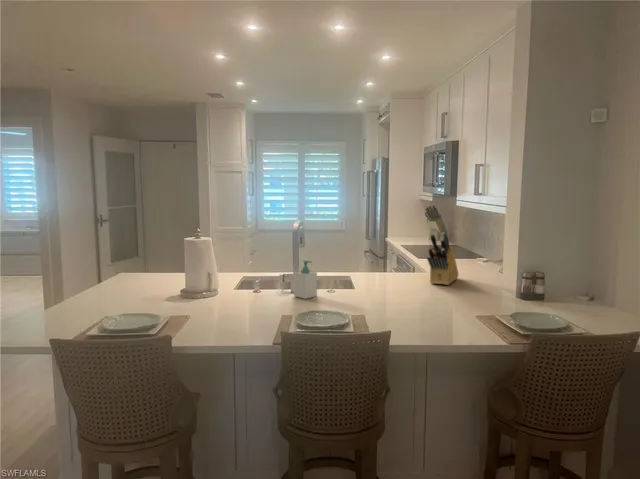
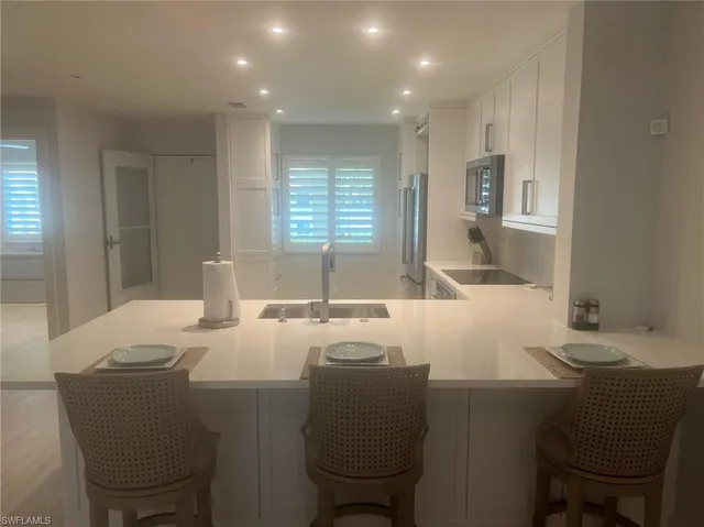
- knife block (443, 256)
- soap bottle (305, 278)
